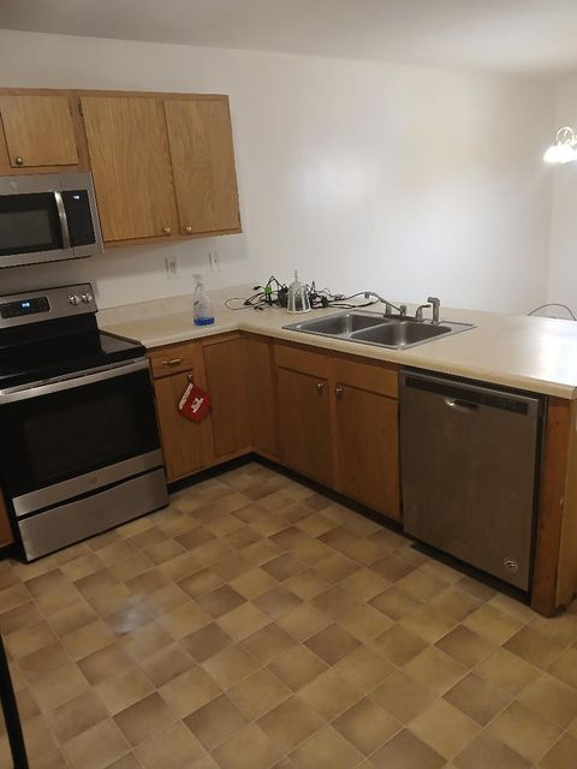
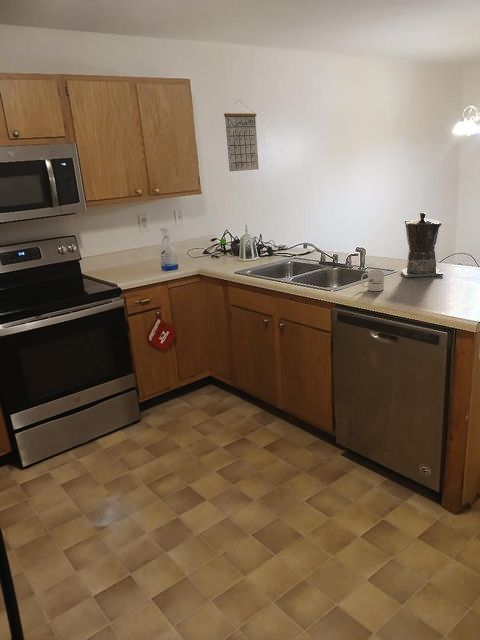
+ calendar (241, 135)
+ coffee maker (421, 243)
+ mug (372, 280)
